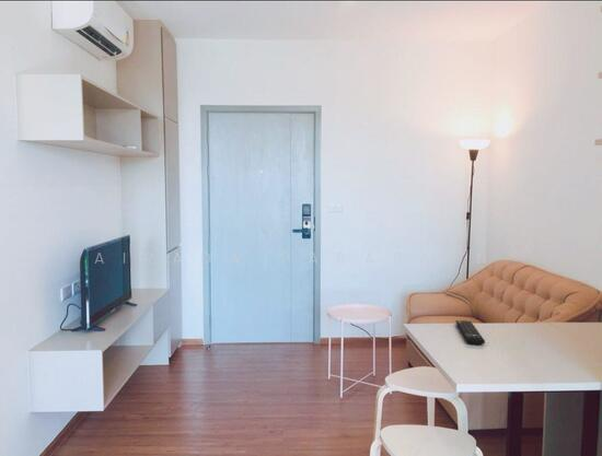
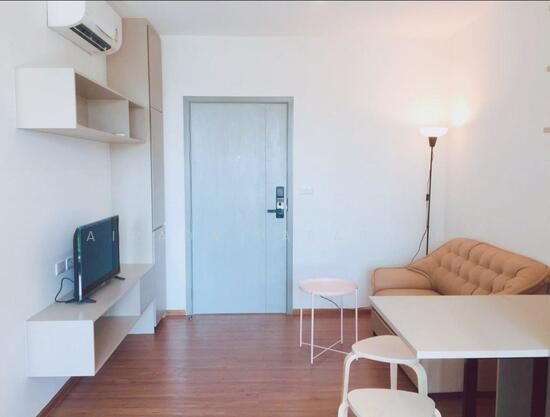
- remote control (468, 331)
